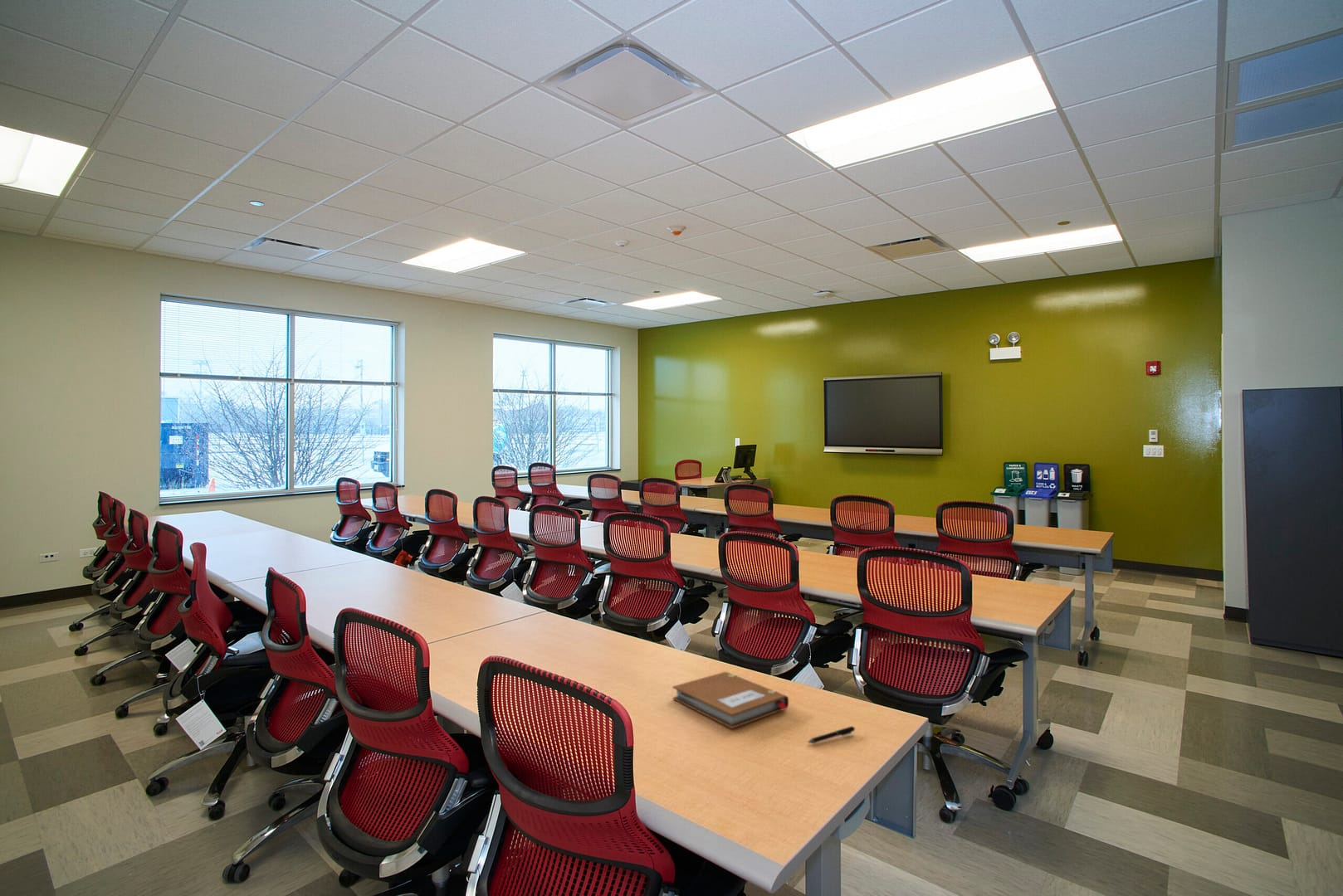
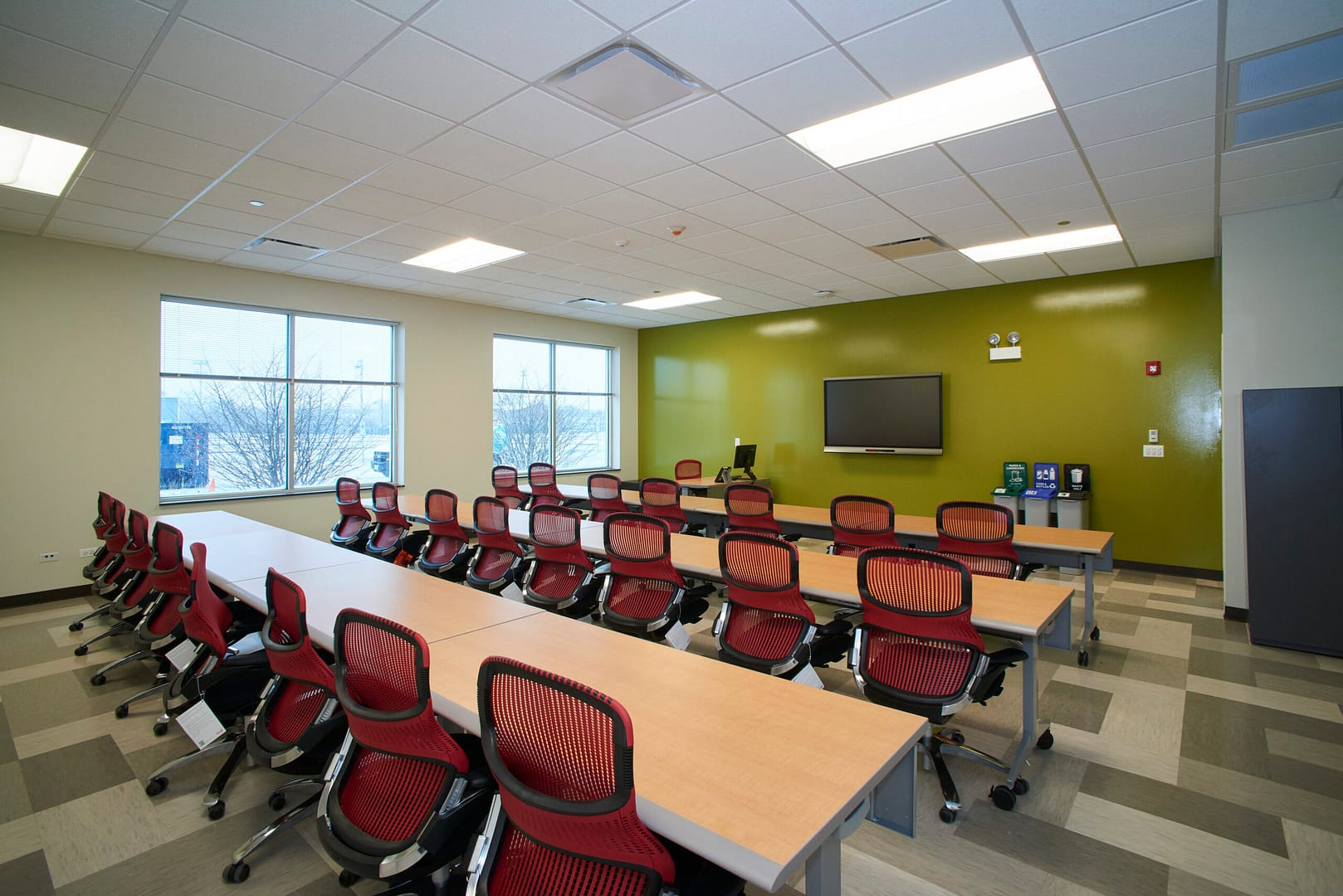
- notebook (731, 697)
- pen (831, 735)
